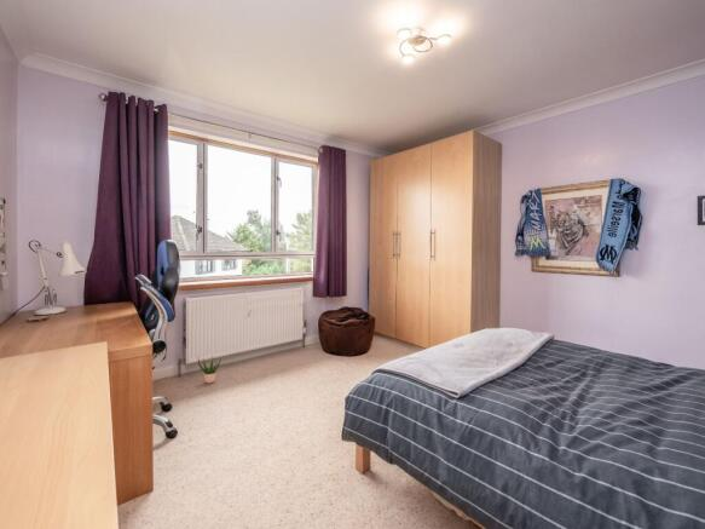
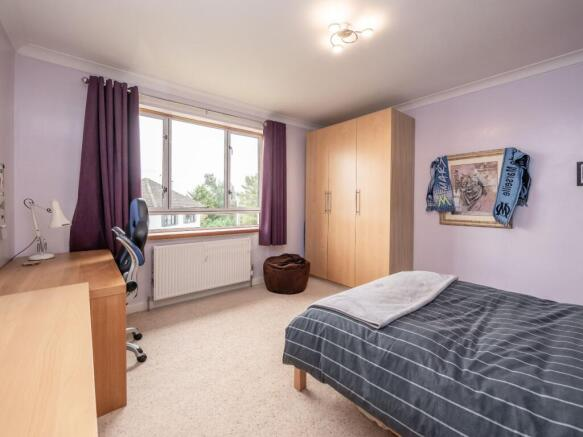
- potted plant (209, 367)
